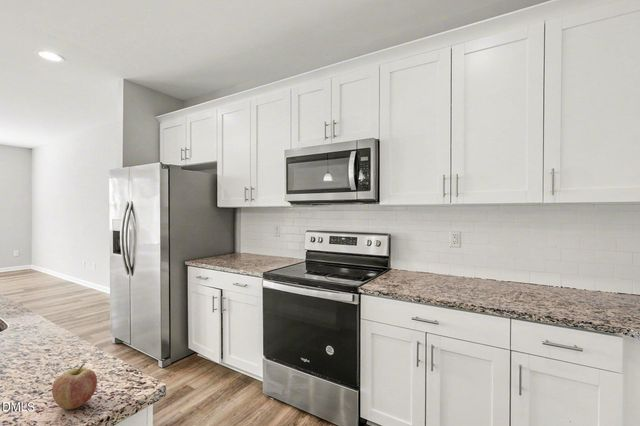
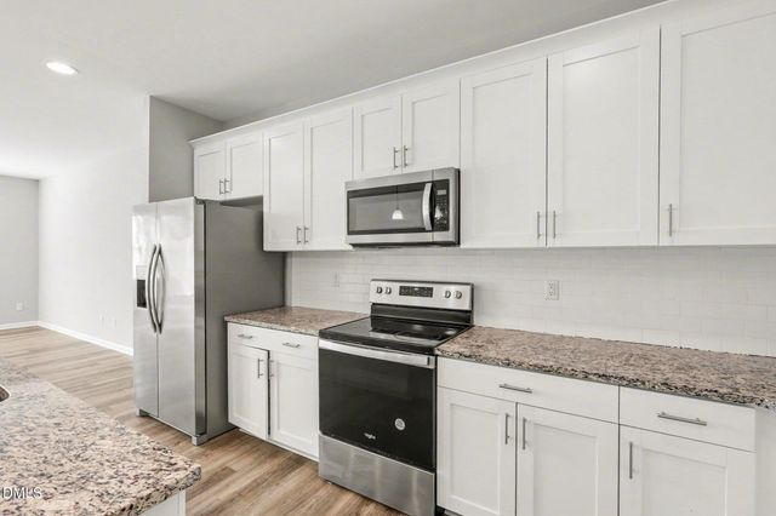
- fruit (75, 386)
